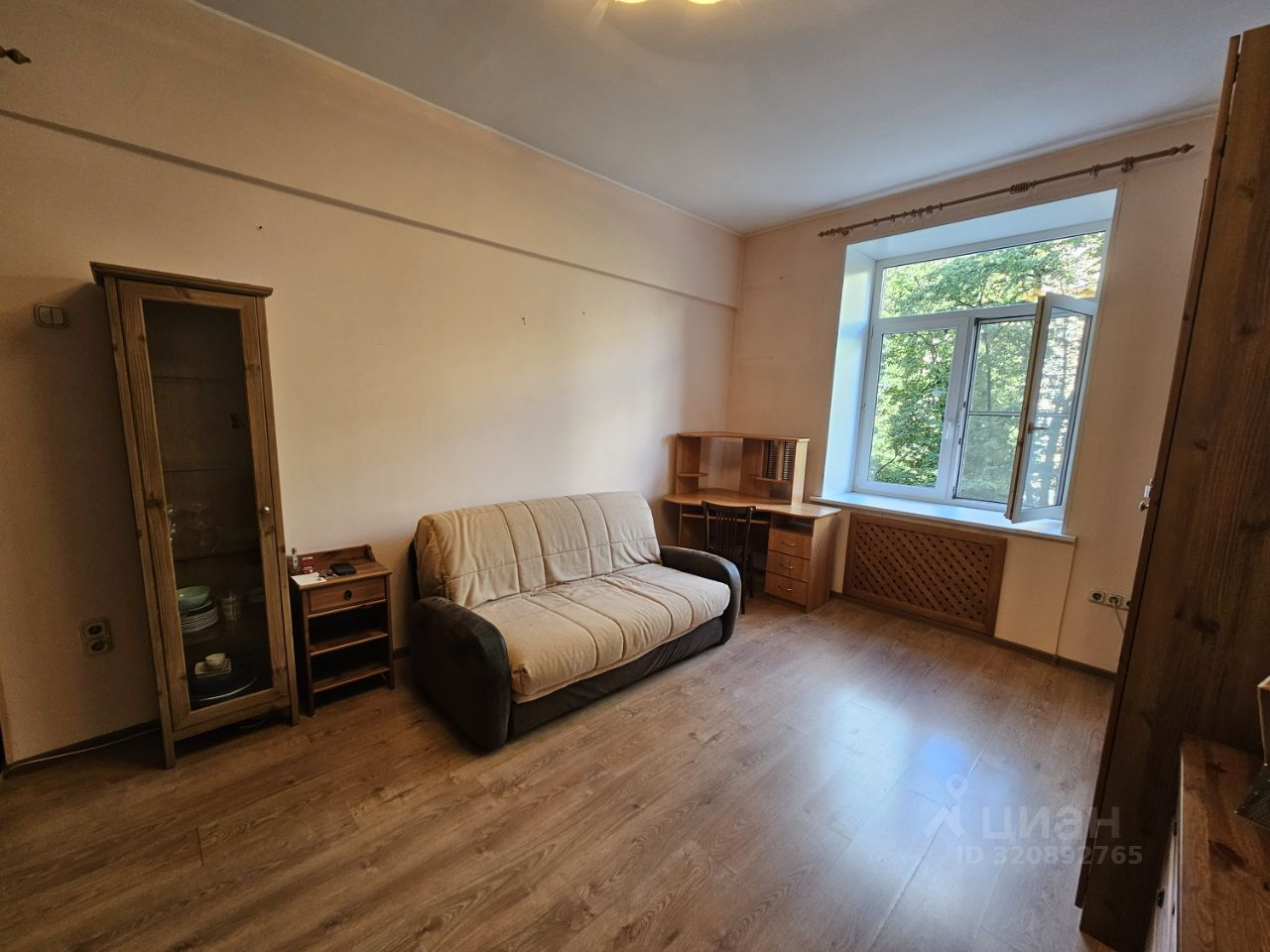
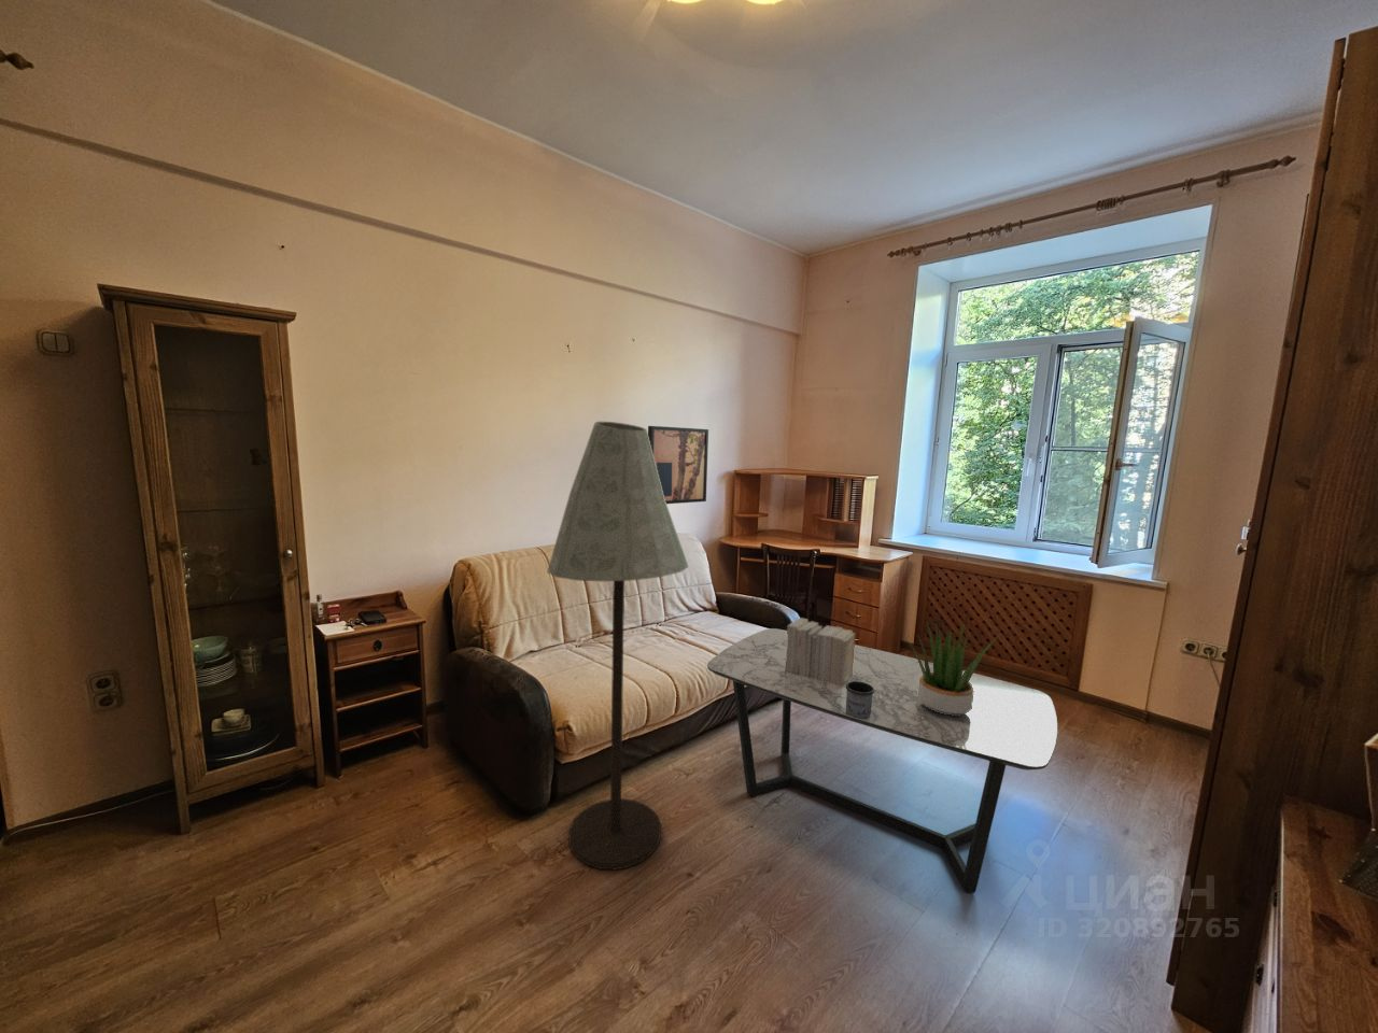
+ potted plant (947, 666)
+ wall art (678, 464)
+ coffee table (870, 726)
+ mug (860, 698)
+ books (819, 650)
+ floor lamp (618, 638)
